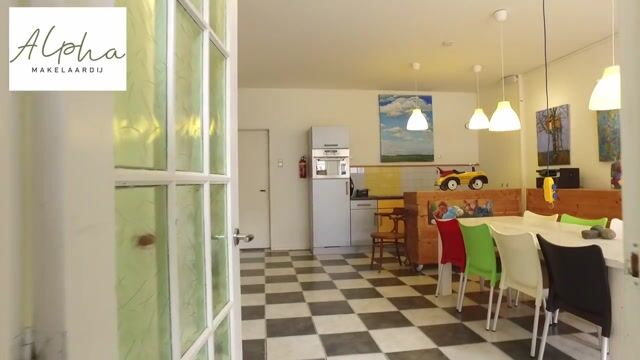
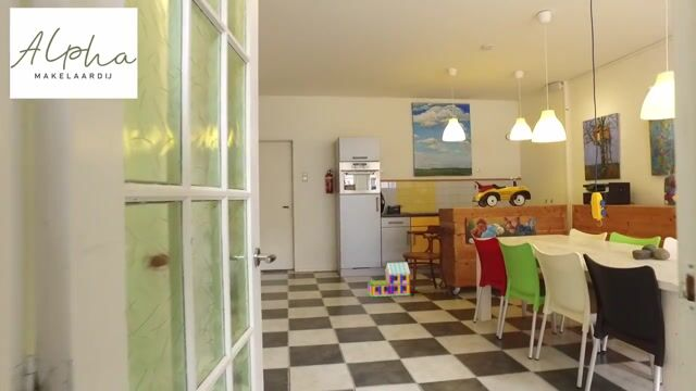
+ toy house (388, 278)
